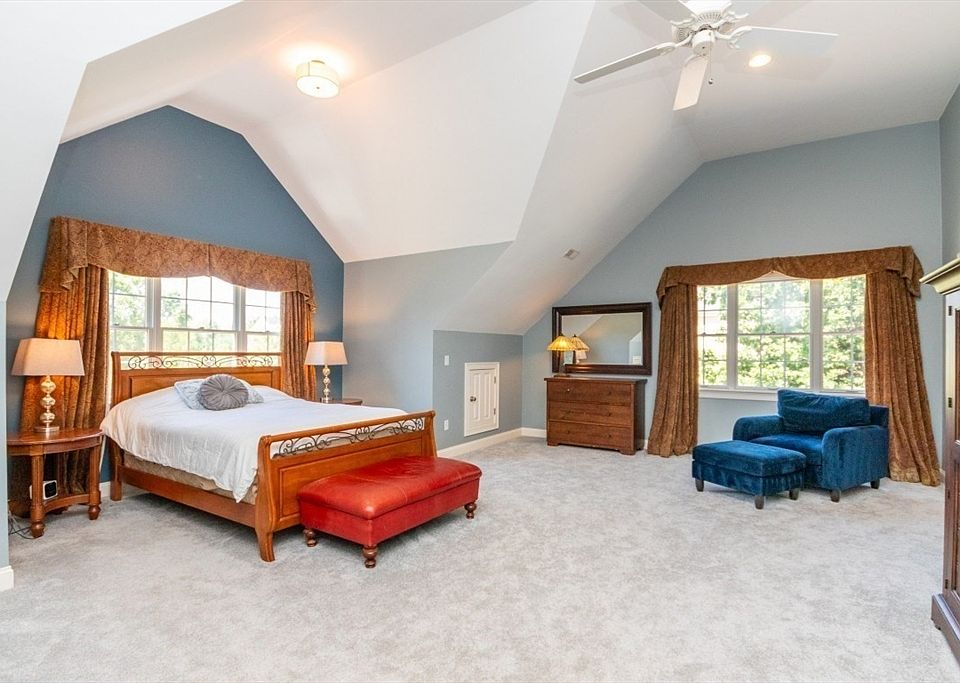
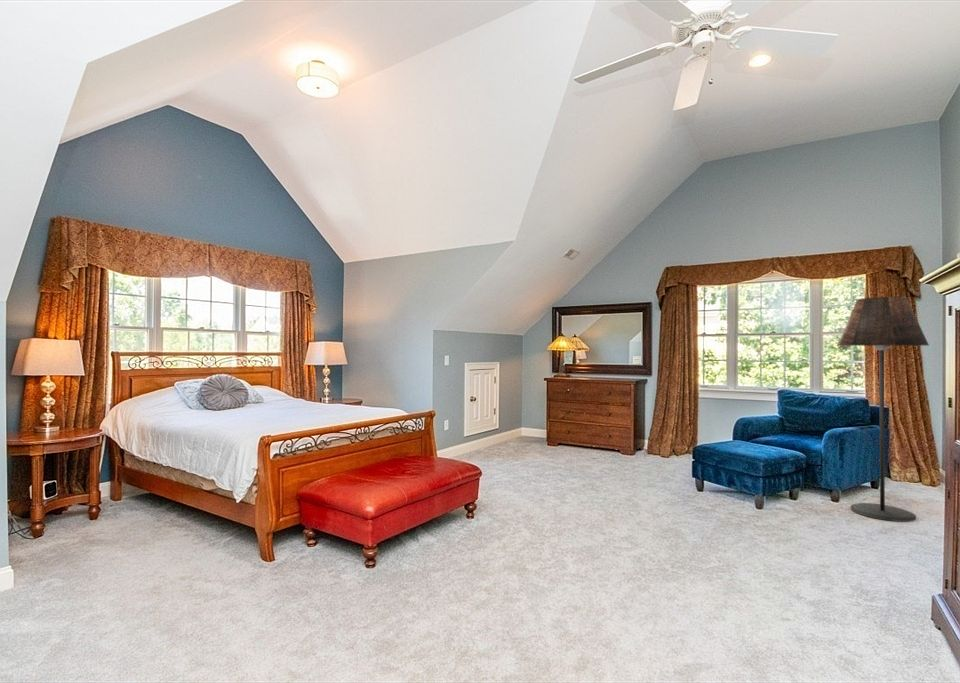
+ floor lamp (881, 405)
